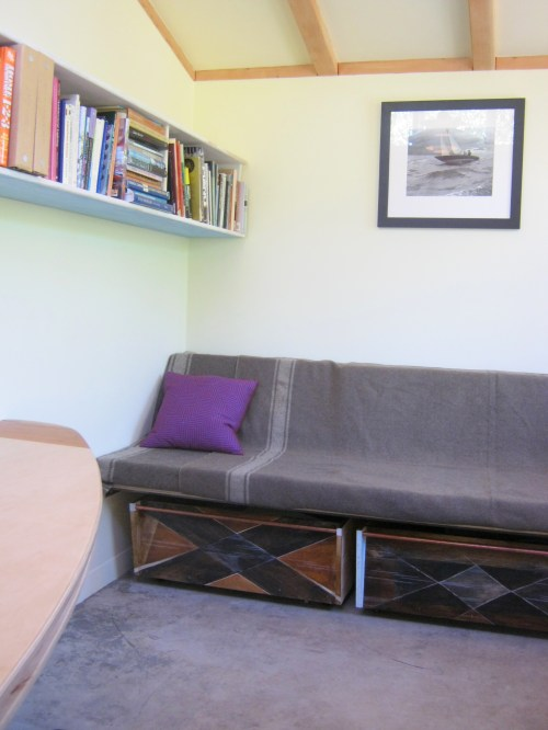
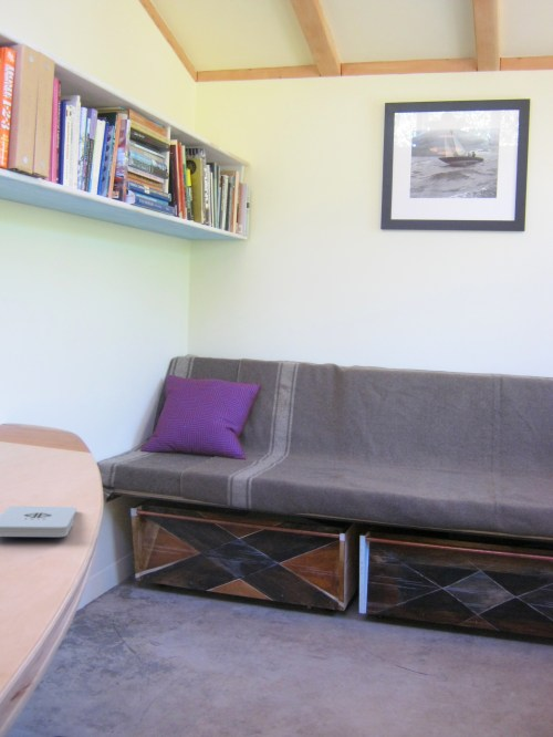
+ notepad (35, 520)
